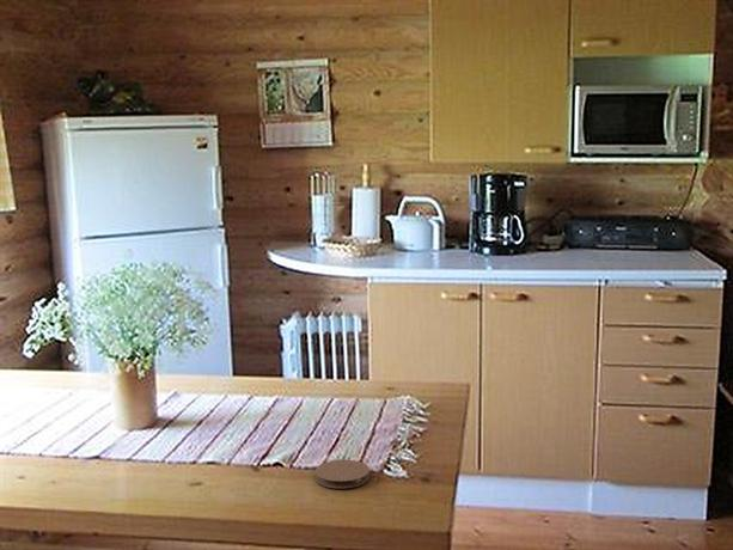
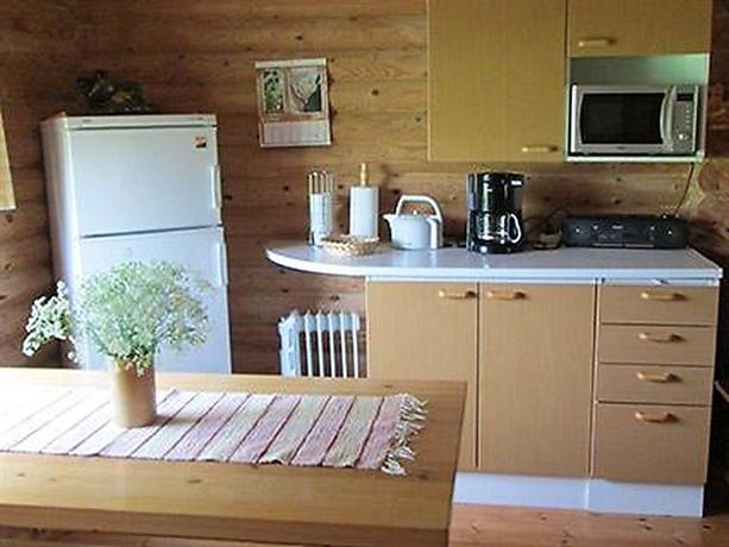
- coaster (342, 473)
